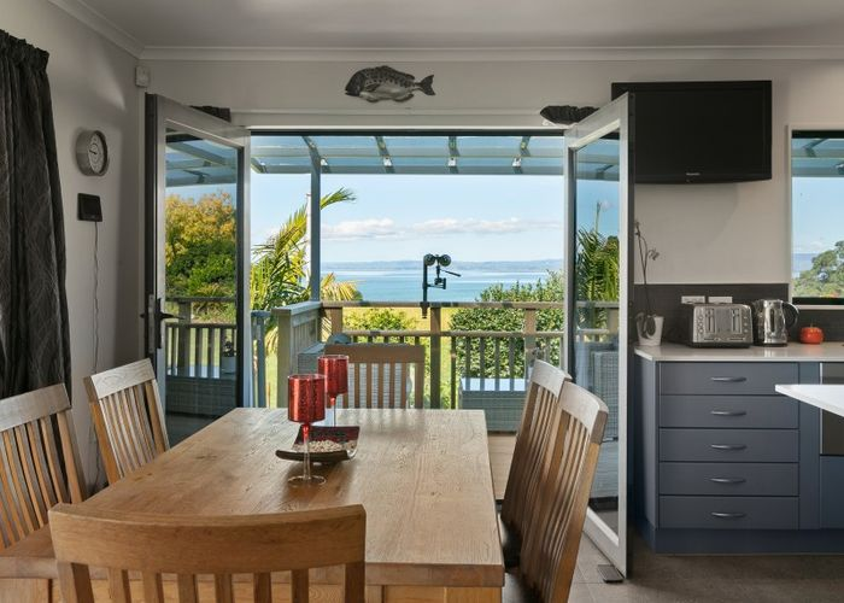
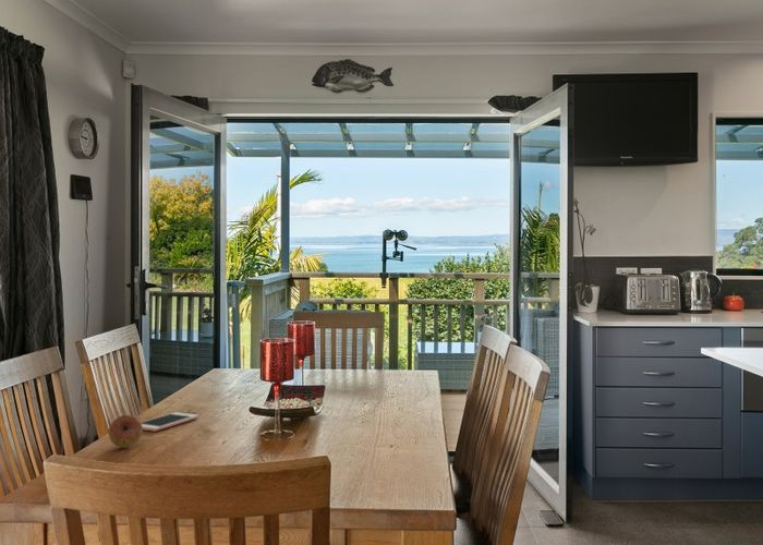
+ cell phone (166, 421)
+ fruit (125, 431)
